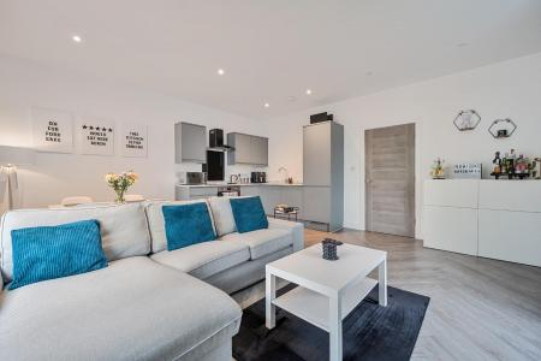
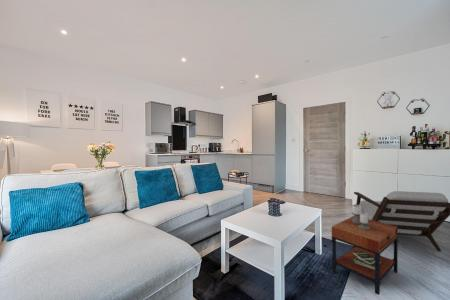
+ armchair (395, 212)
+ side table (364, 240)
